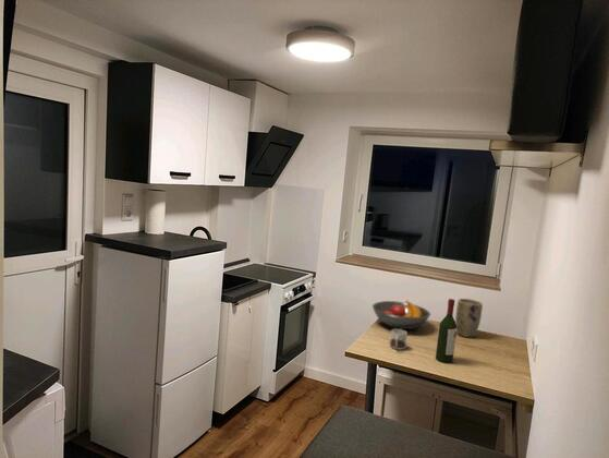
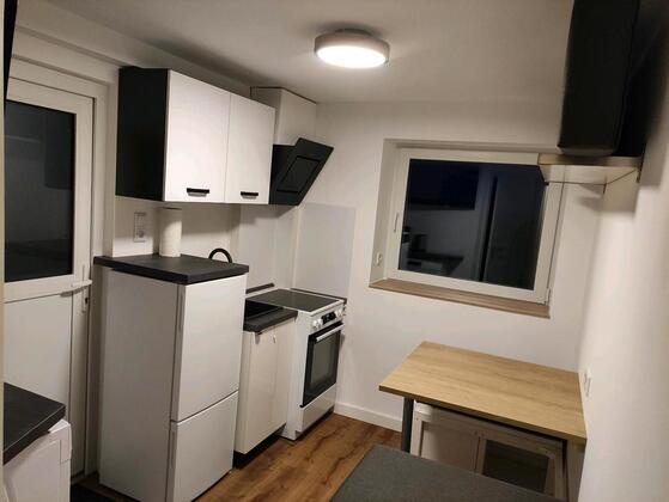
- plant pot (467, 317)
- fruit bowl (400, 314)
- mug (398, 340)
- wine bottle (448, 329)
